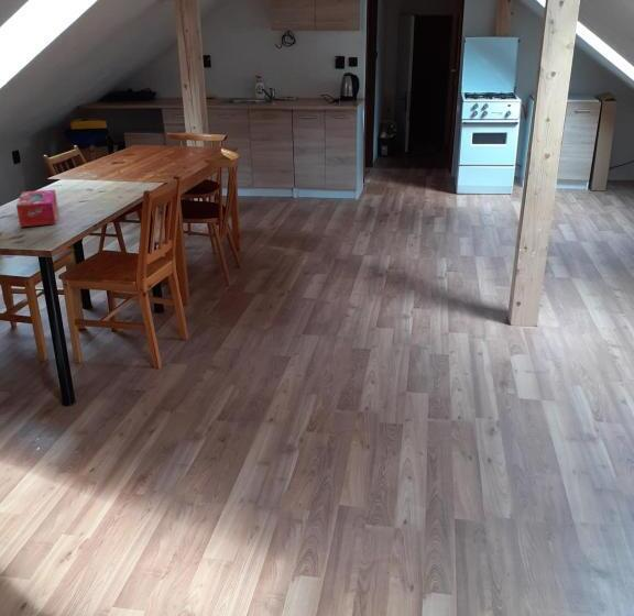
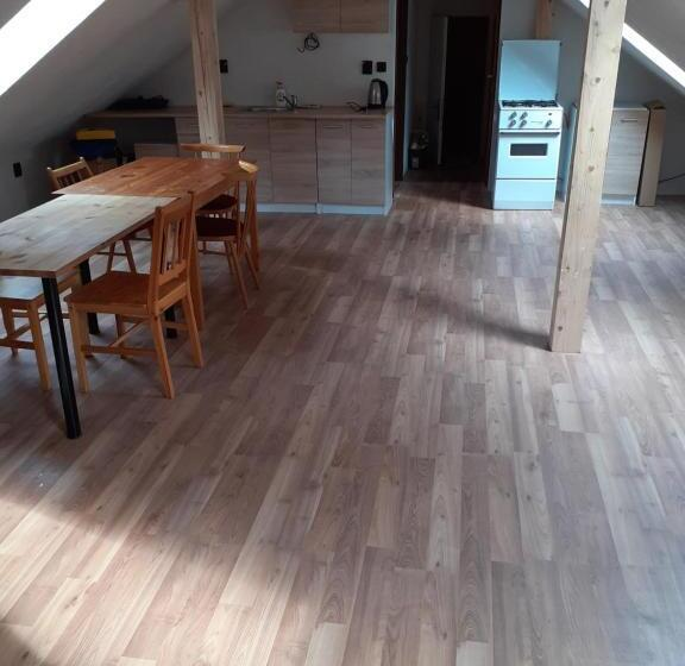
- tissue box (37, 207)
